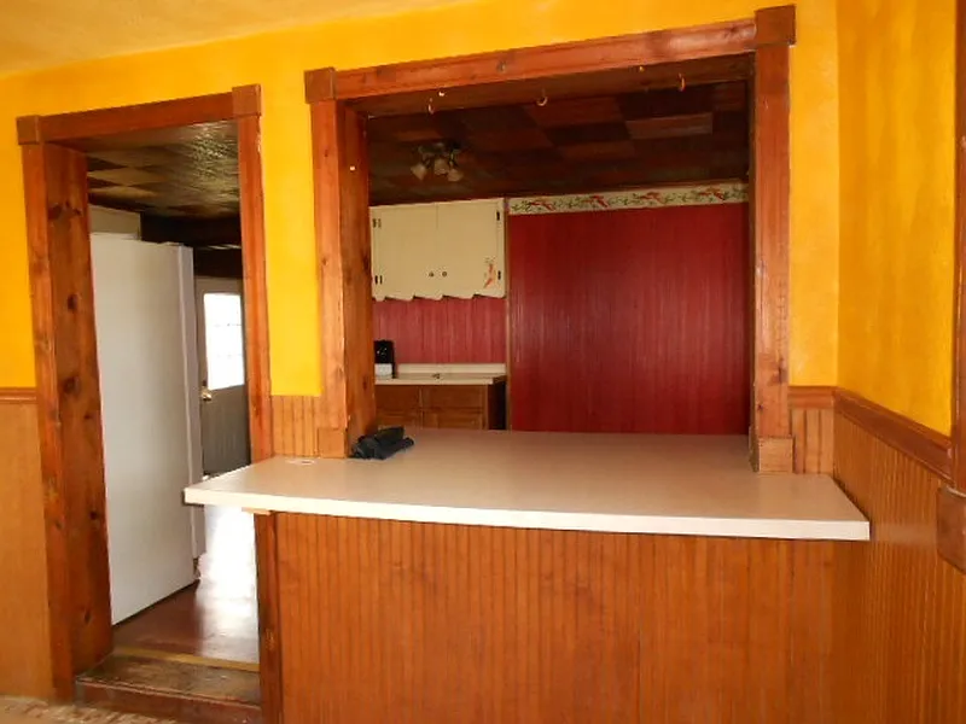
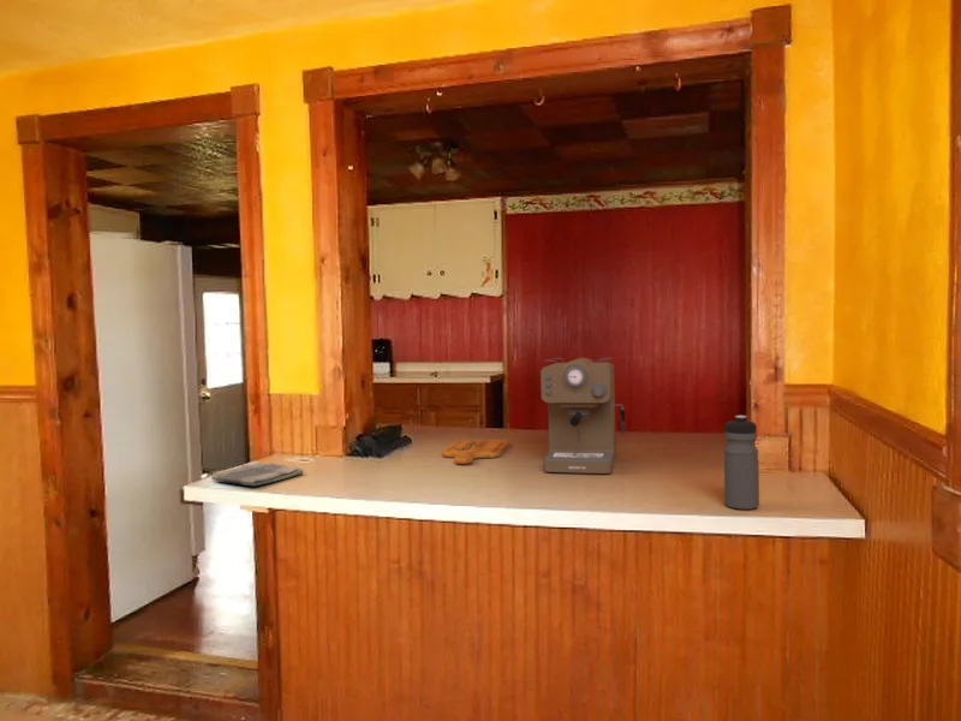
+ water bottle (741, 460)
+ cutting board (473, 451)
+ coffee maker (585, 412)
+ dish towel (258, 472)
